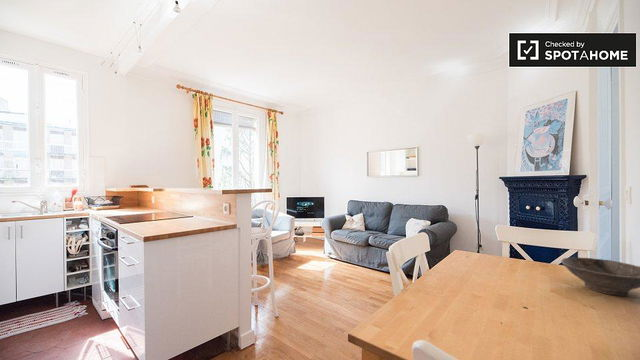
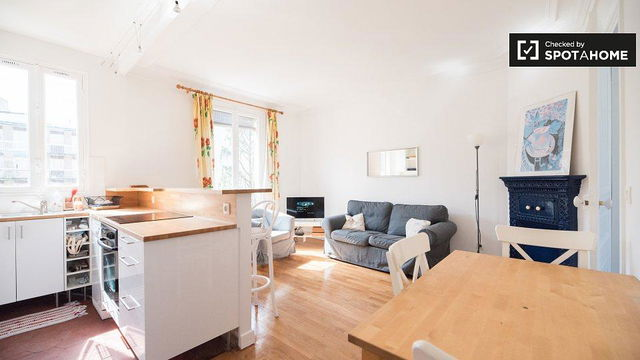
- bowl (606, 277)
